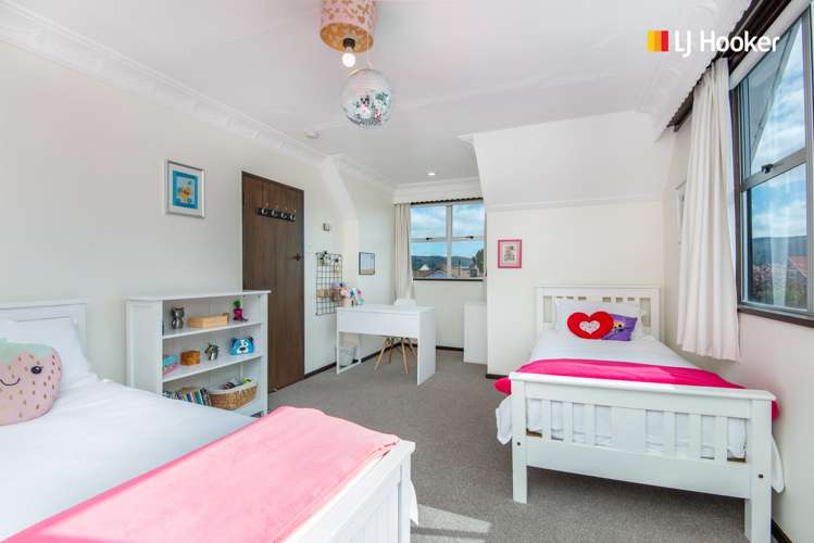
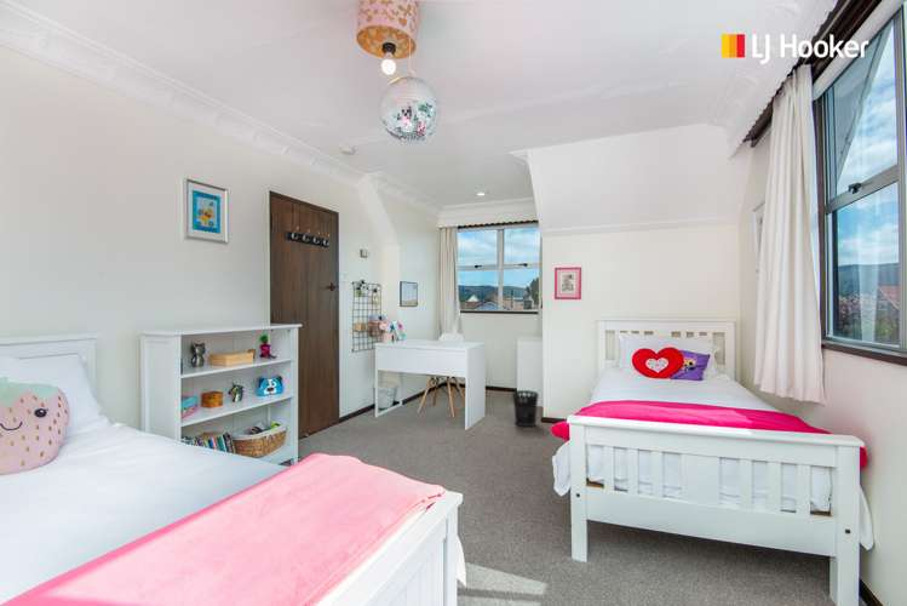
+ wastebasket (524, 407)
